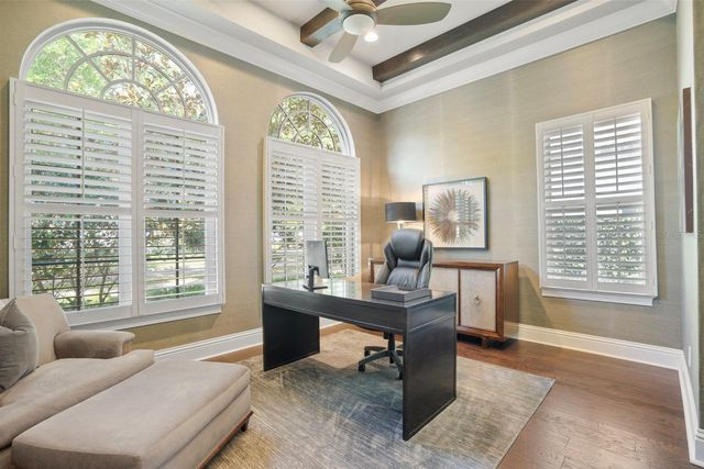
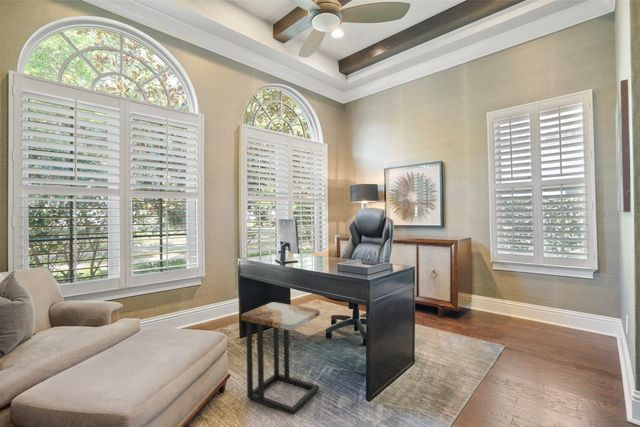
+ side table (284, 353)
